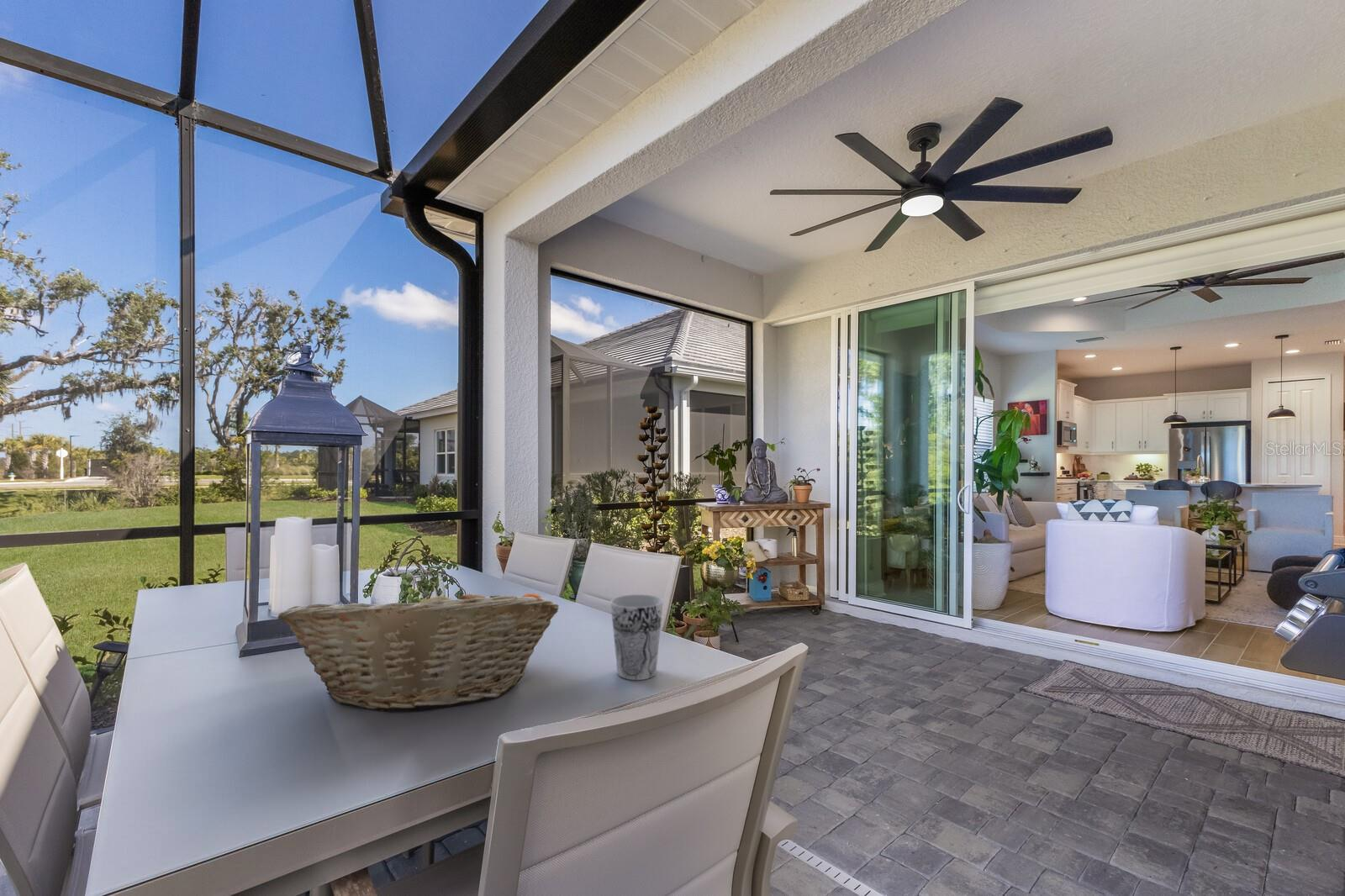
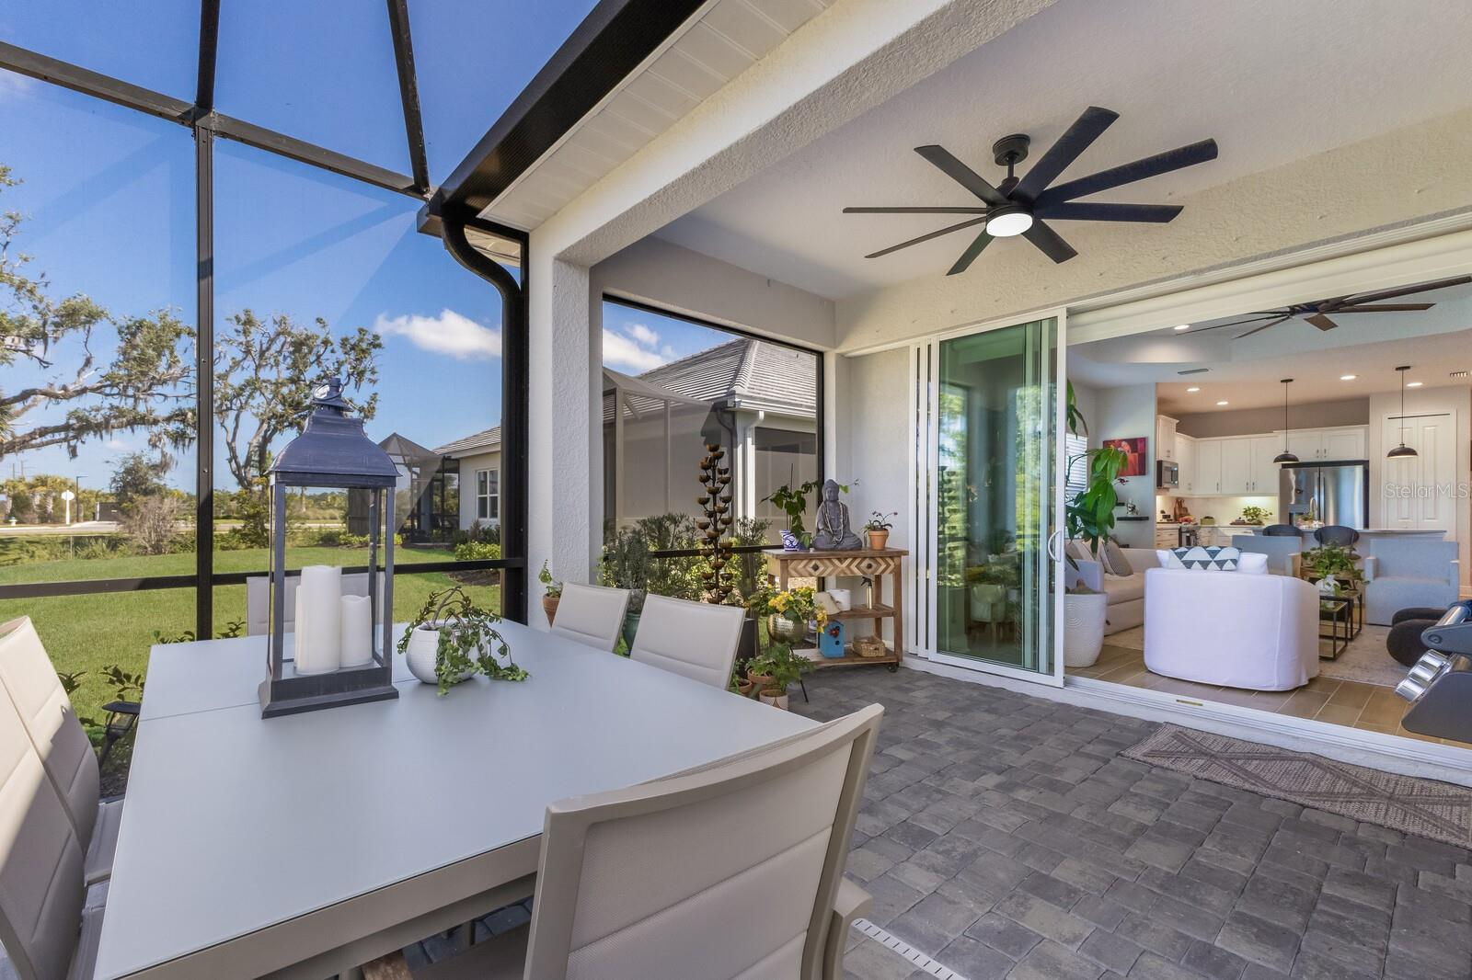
- fruit basket (427, 632)
- cup (636, 636)
